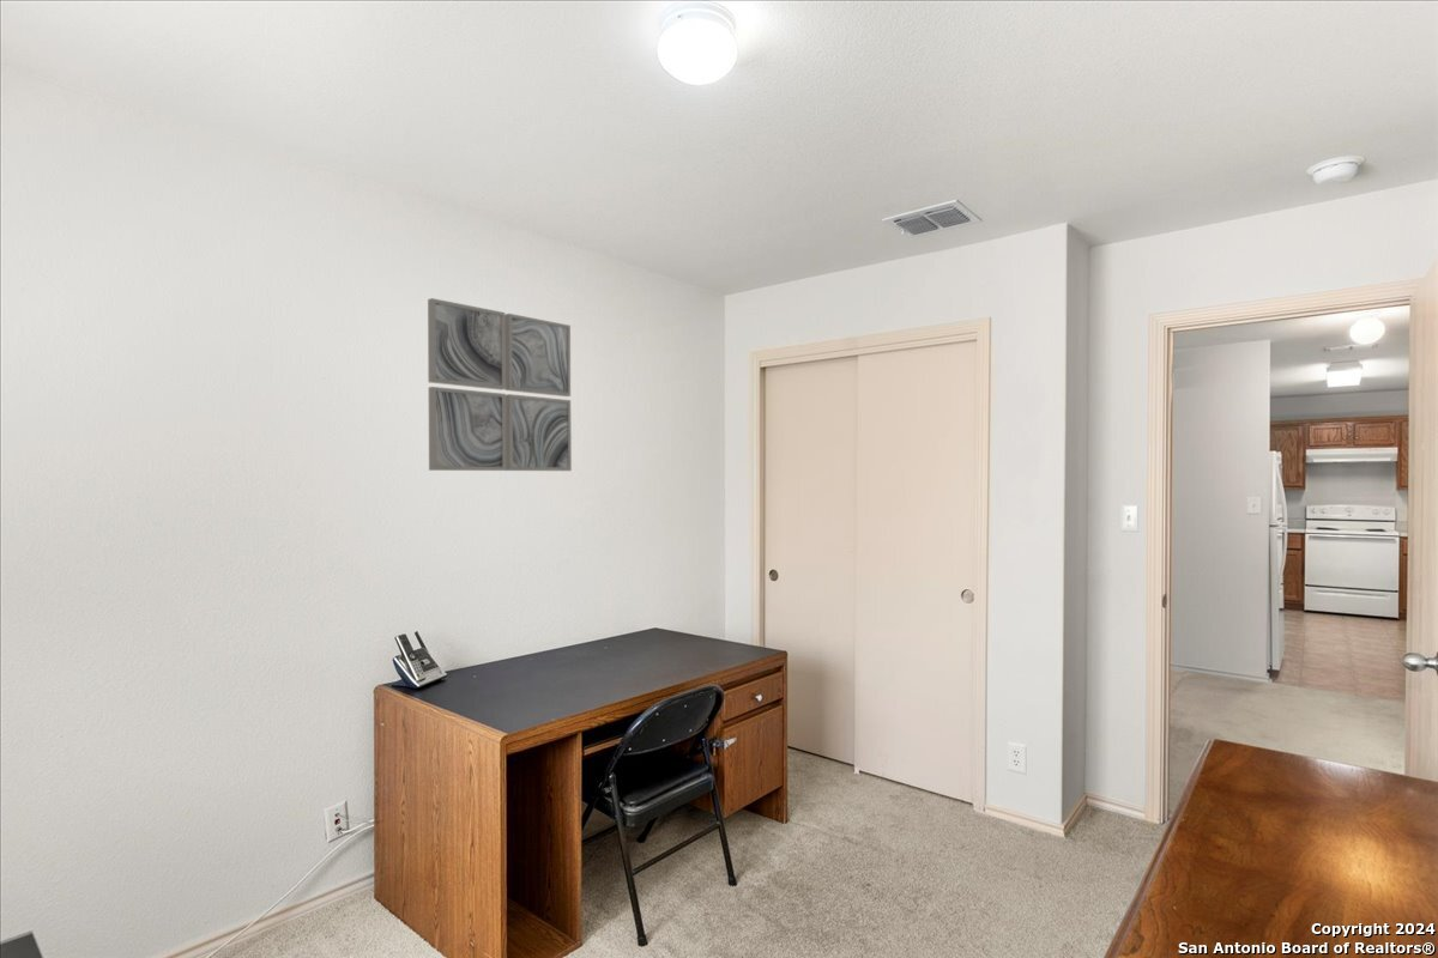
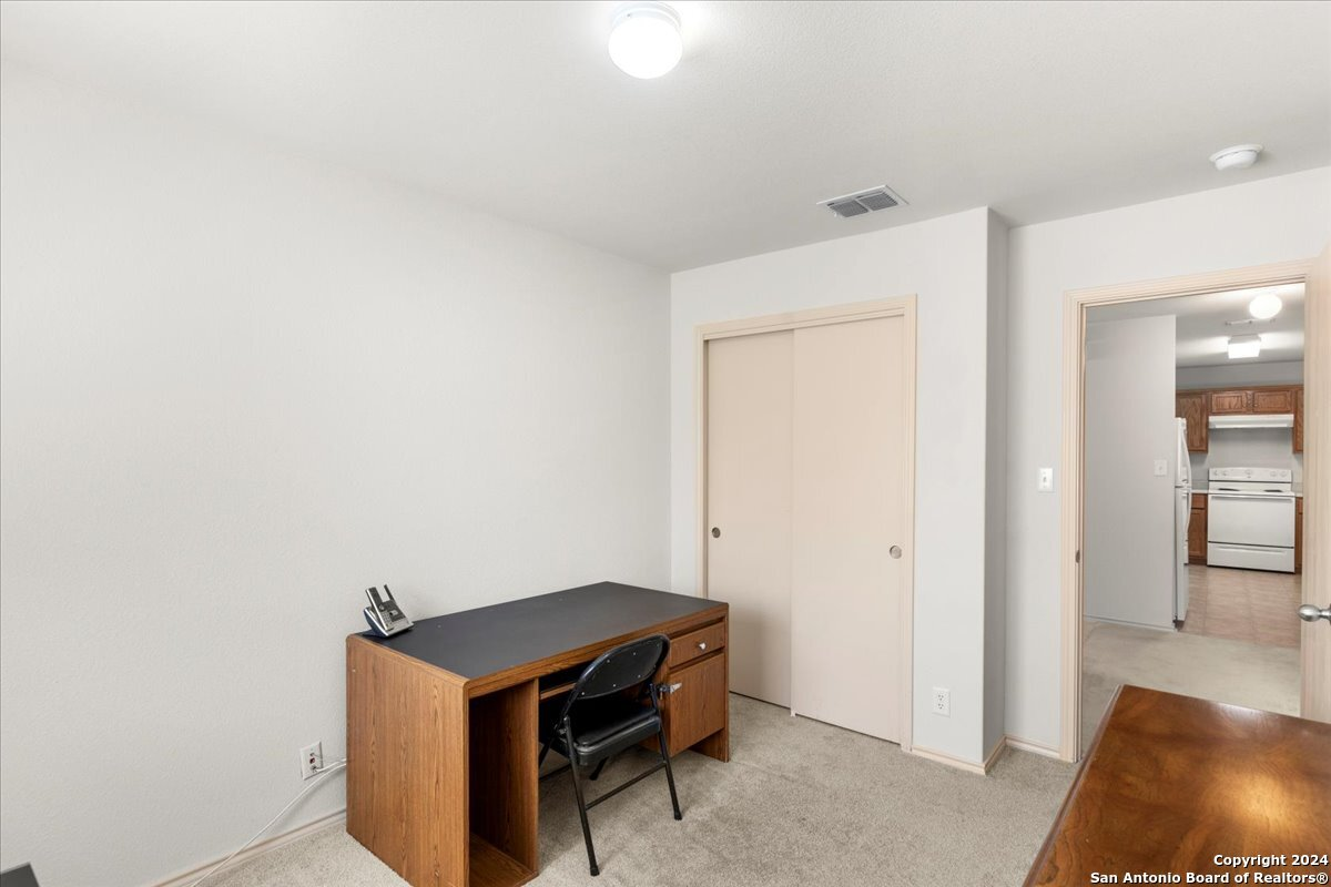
- wall art (504, 394)
